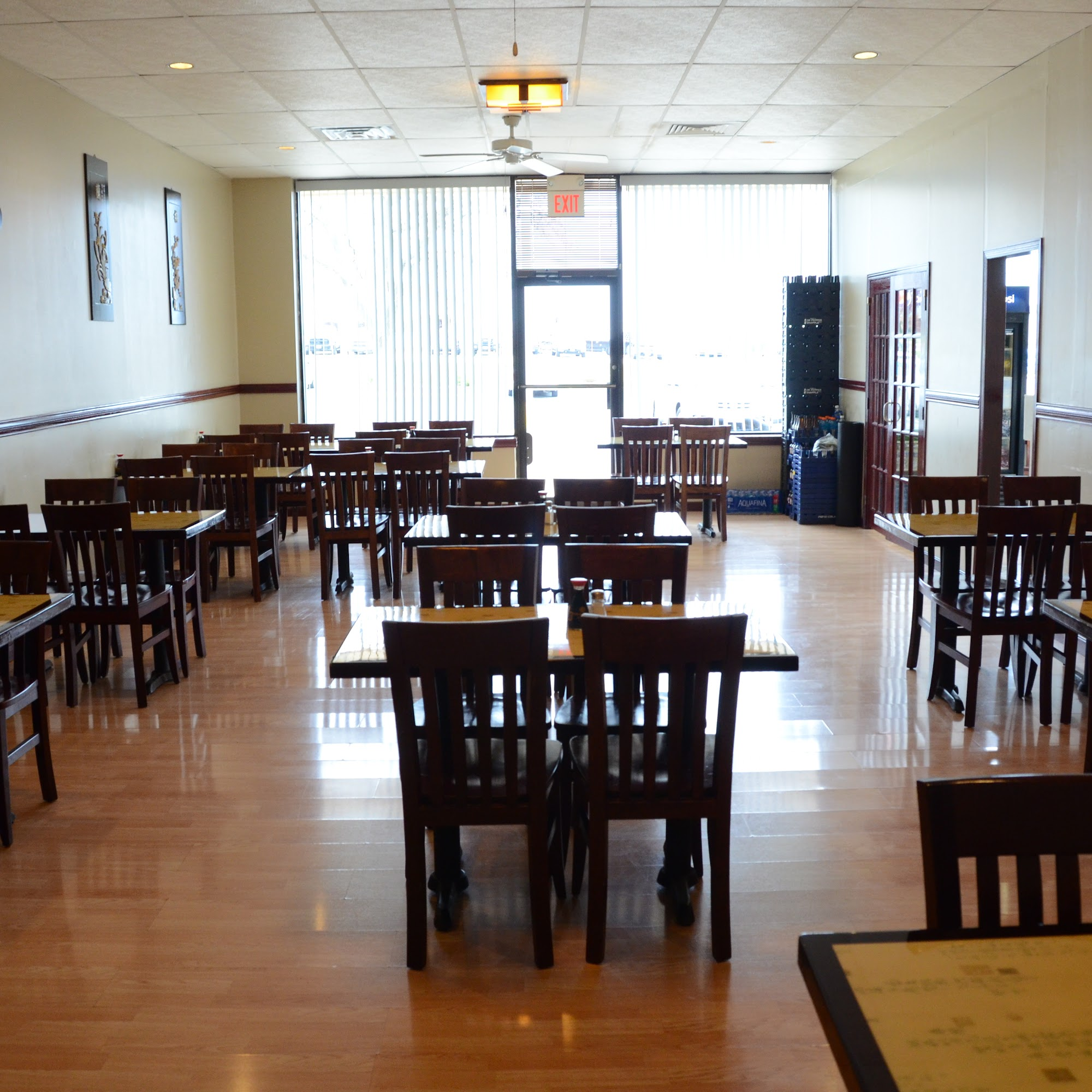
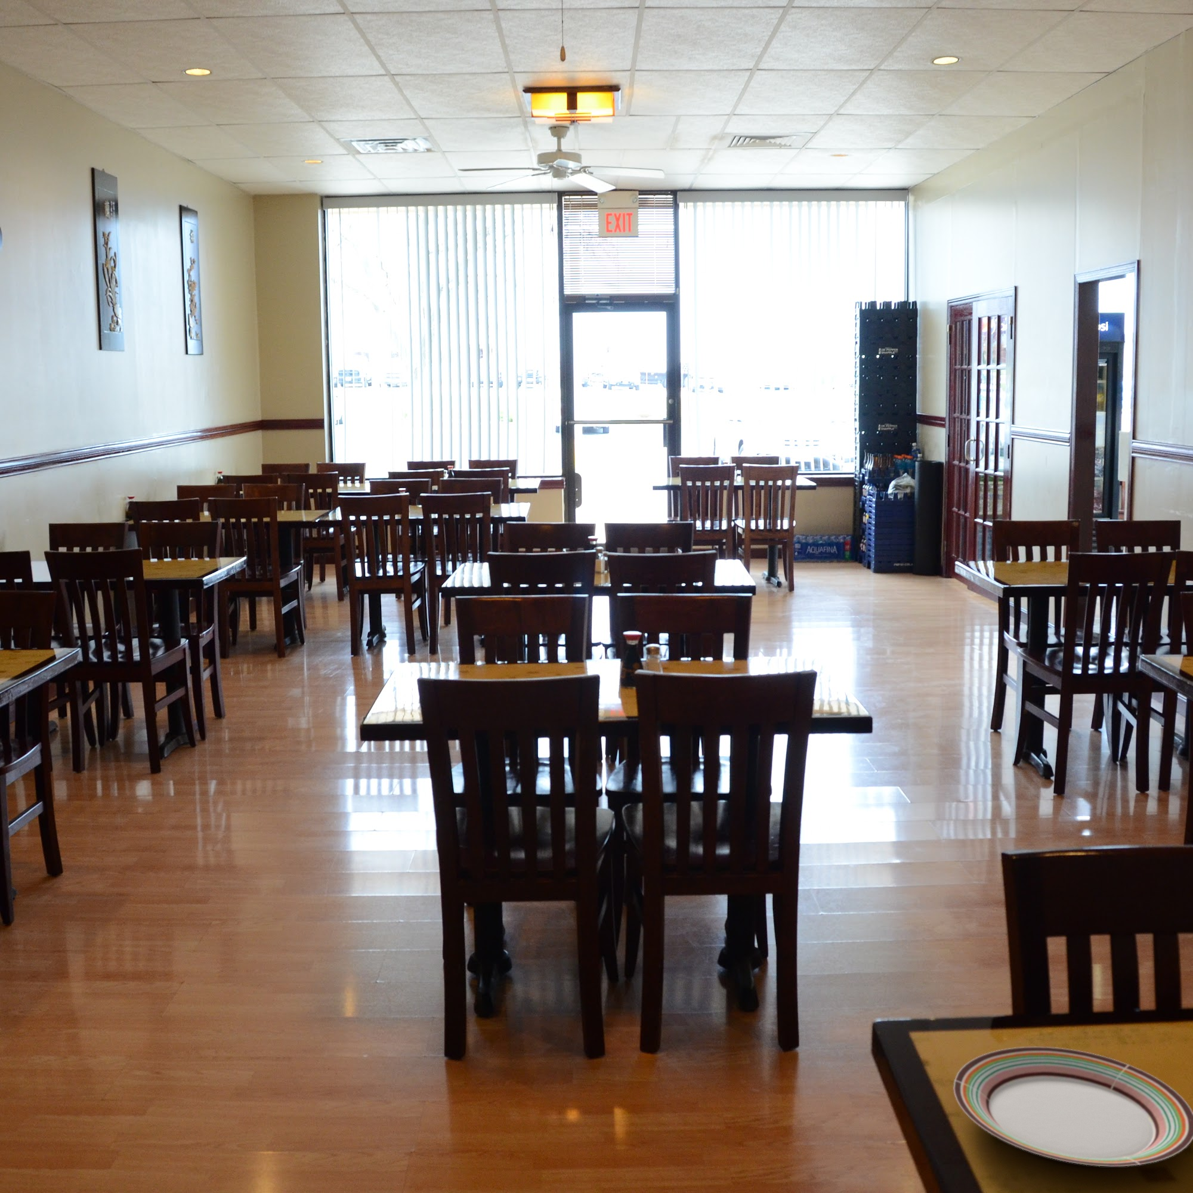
+ plate (1071, 1110)
